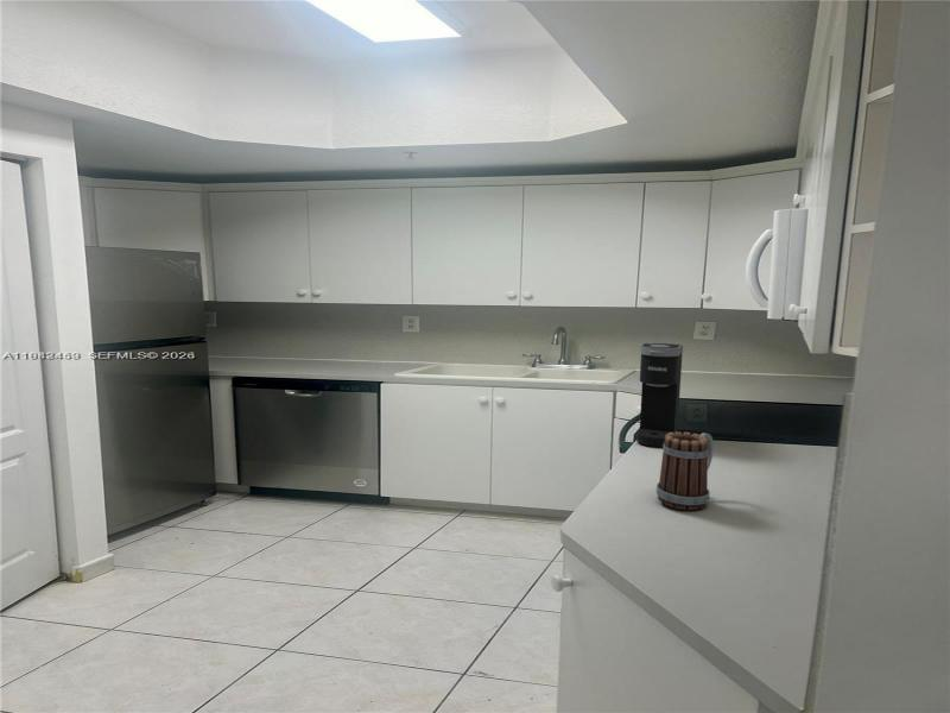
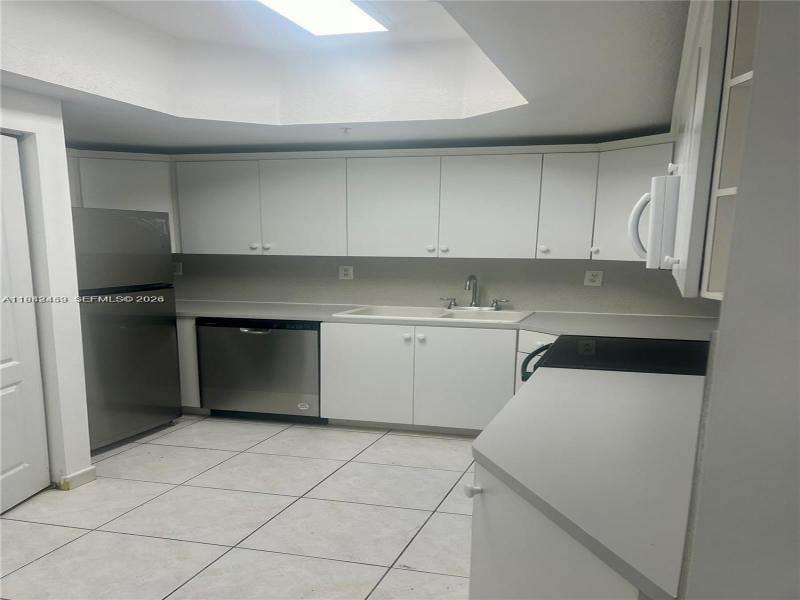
- coffee maker (659, 390)
- mug (690, 467)
